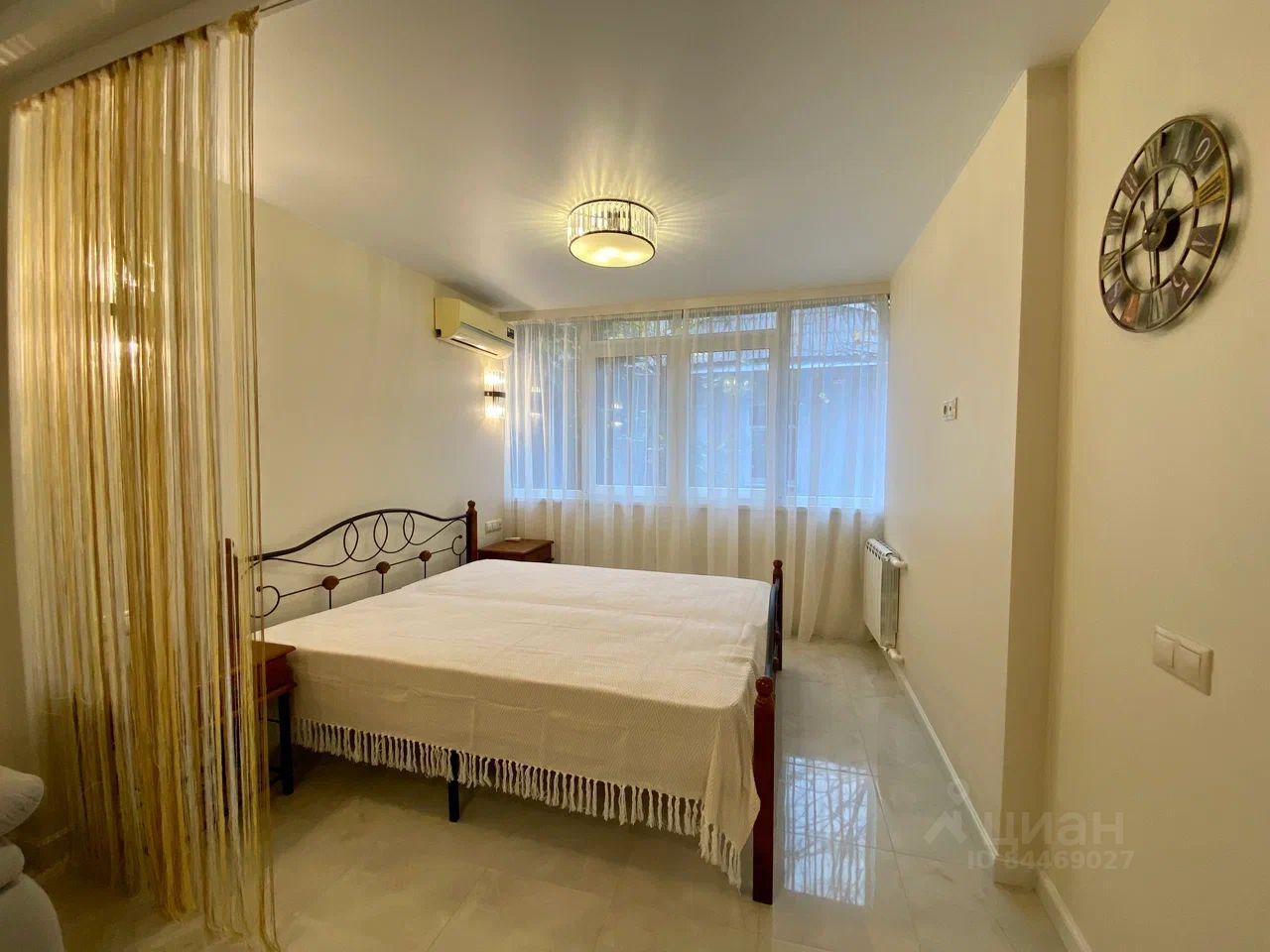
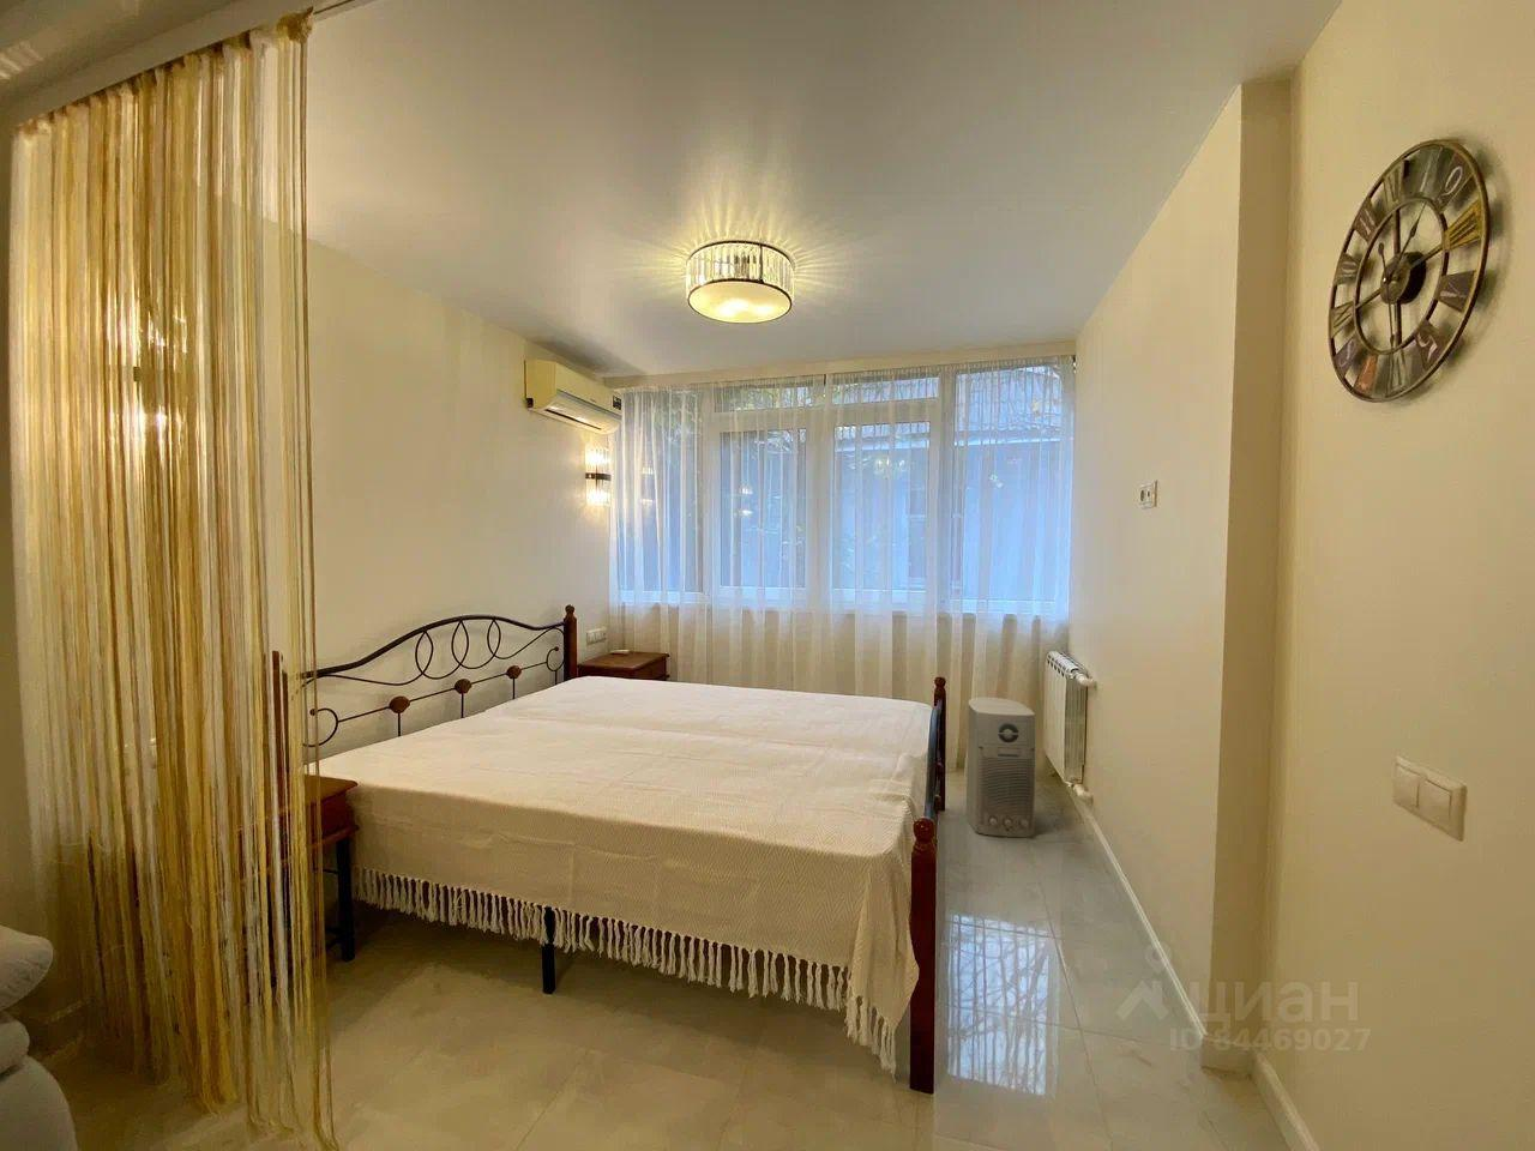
+ air purifier (997, 763)
